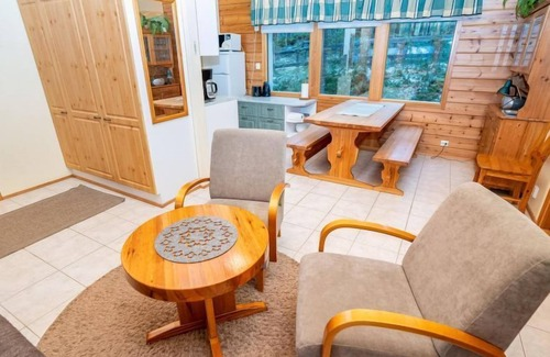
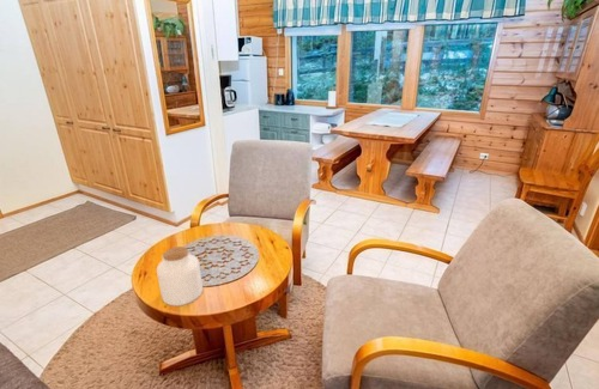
+ jar (180, 274)
